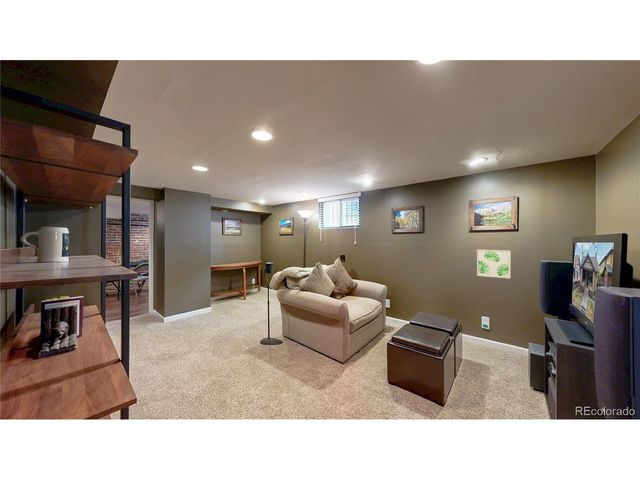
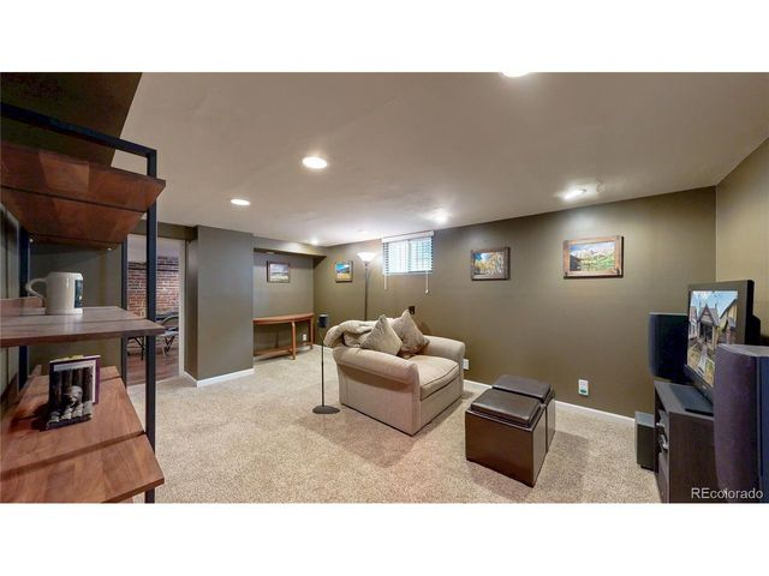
- wall art (493, 263)
